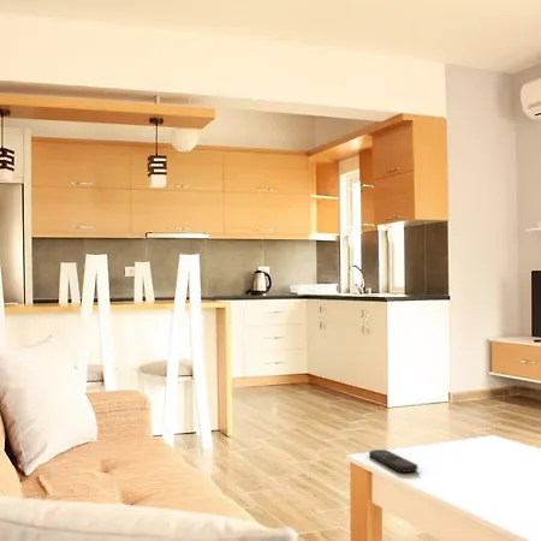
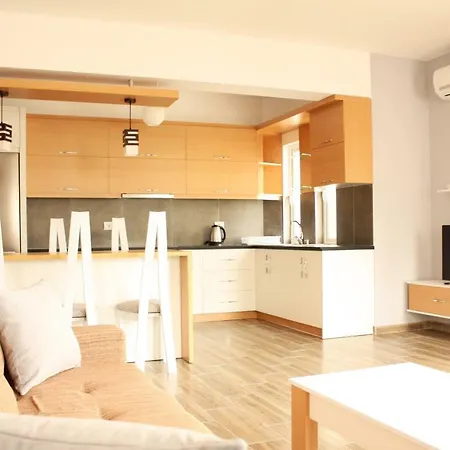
- remote control (392, 459)
